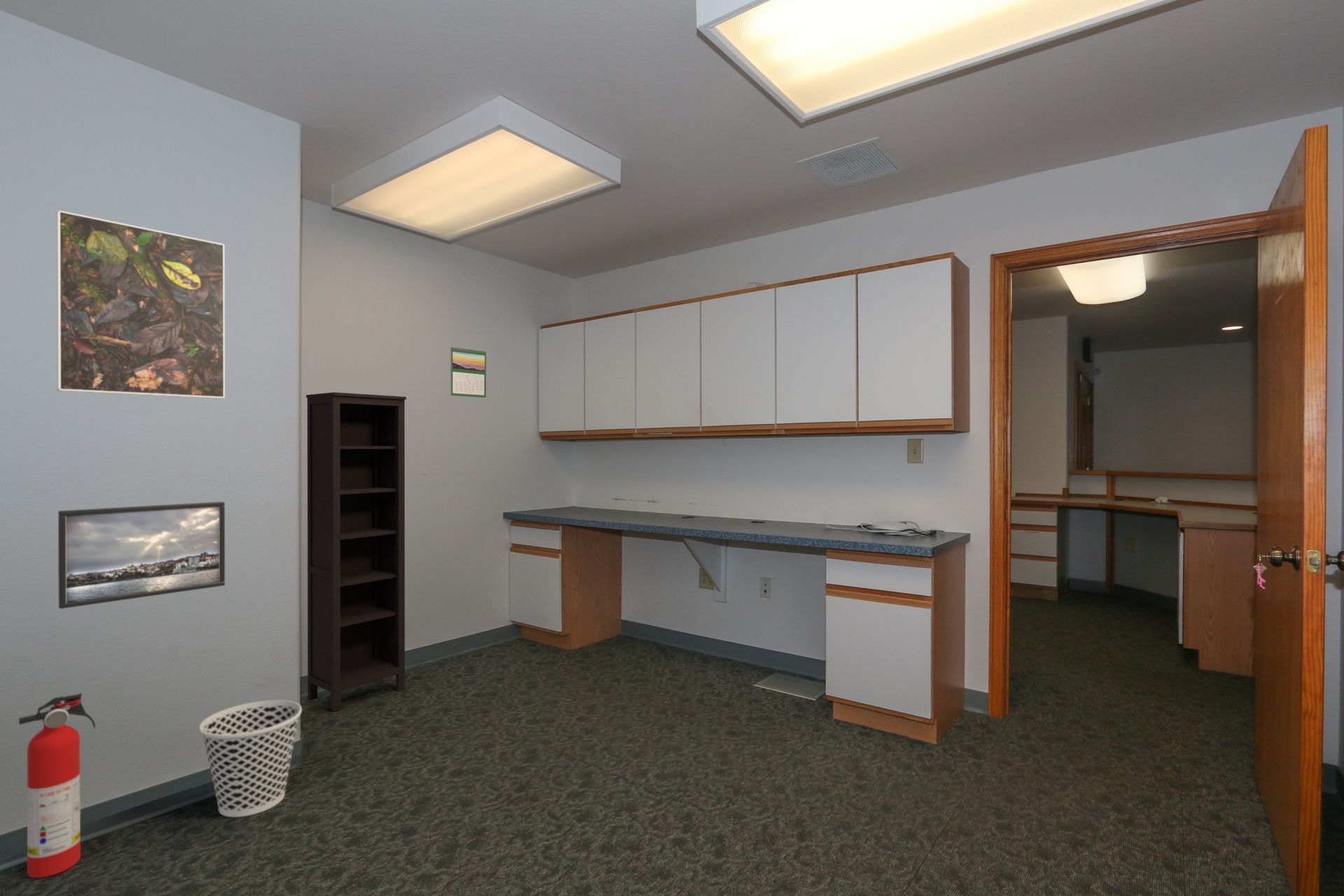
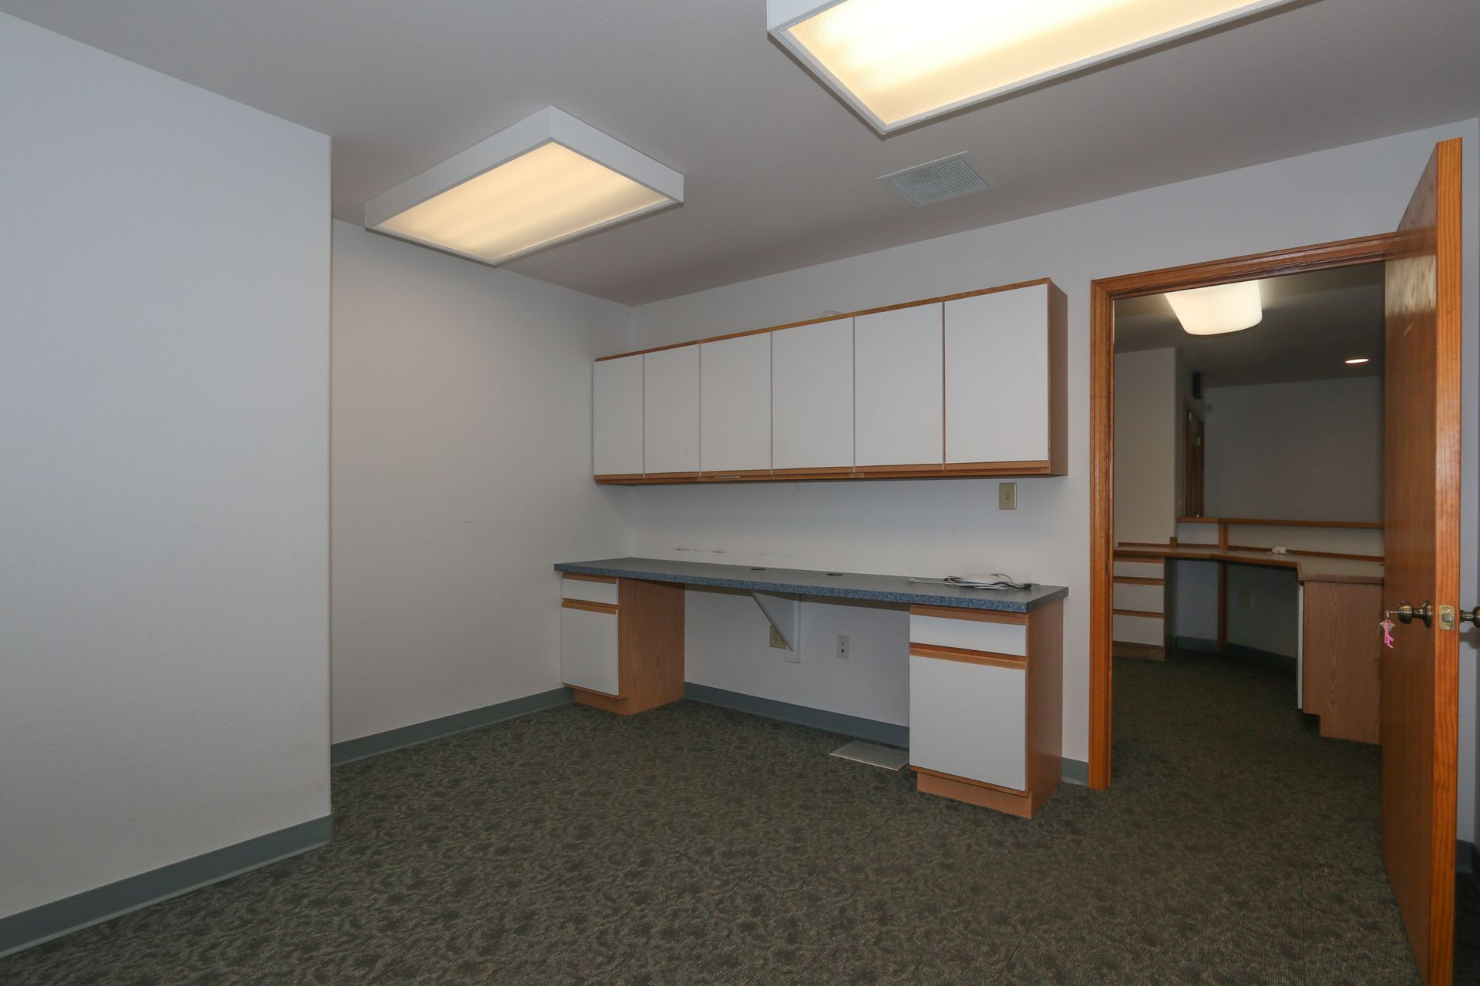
- fire extinguisher (58, 780)
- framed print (146, 312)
- calendar (468, 372)
- wastebasket (252, 759)
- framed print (148, 551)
- bookcase (357, 545)
